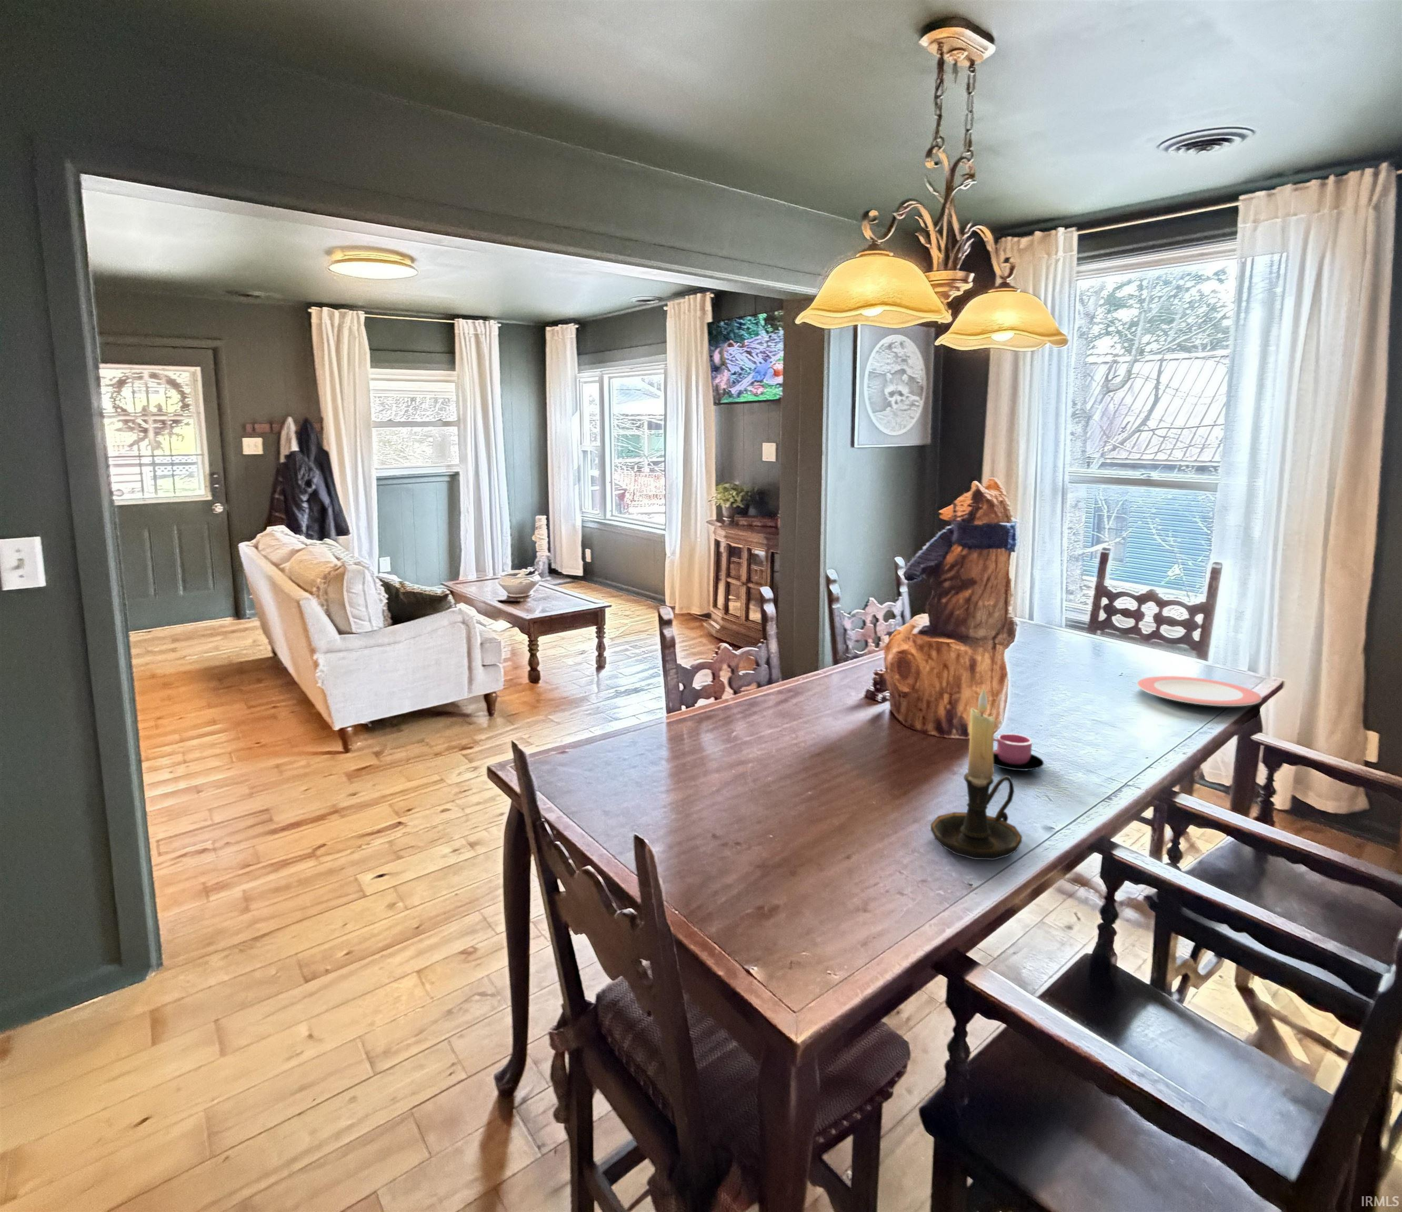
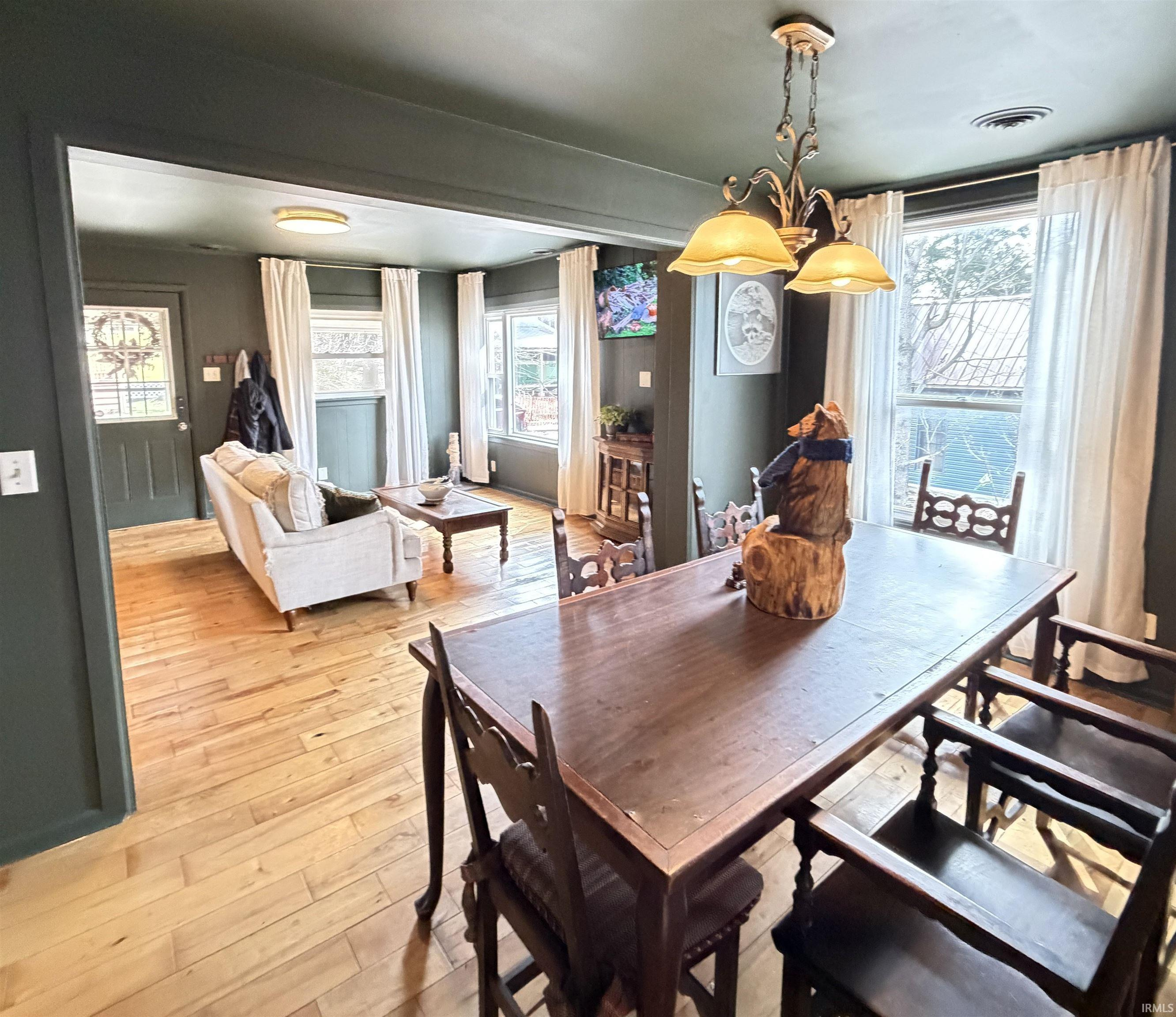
- candle holder (987, 763)
- plate (1197, 692)
- cup (1013, 752)
